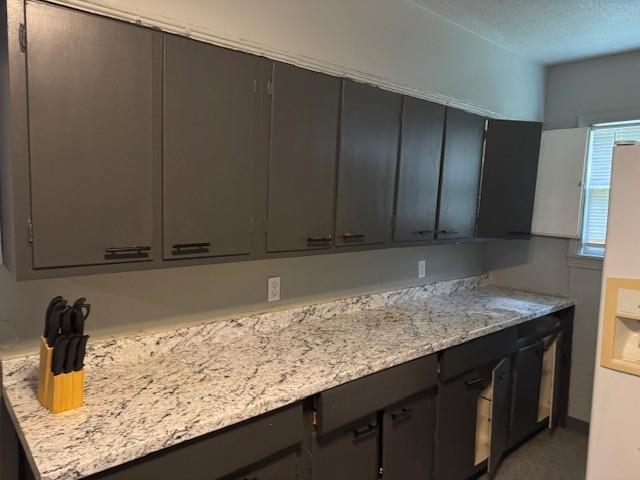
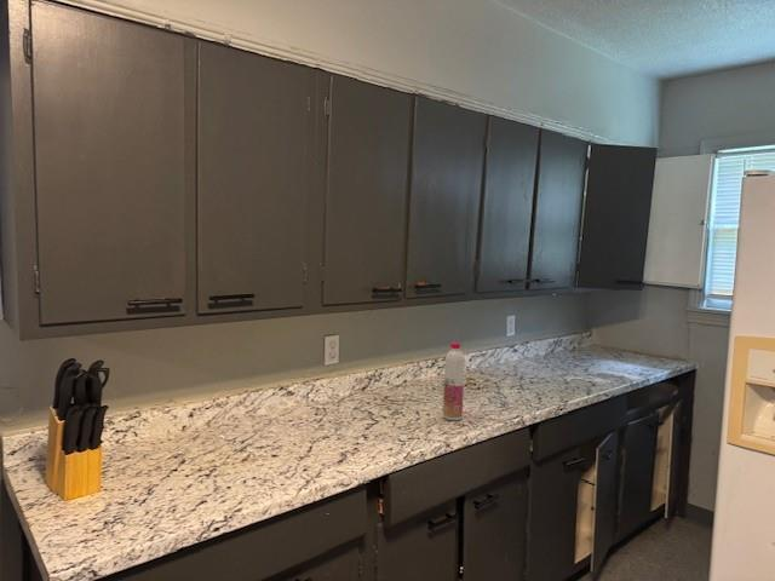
+ beverage bottle (453, 380)
